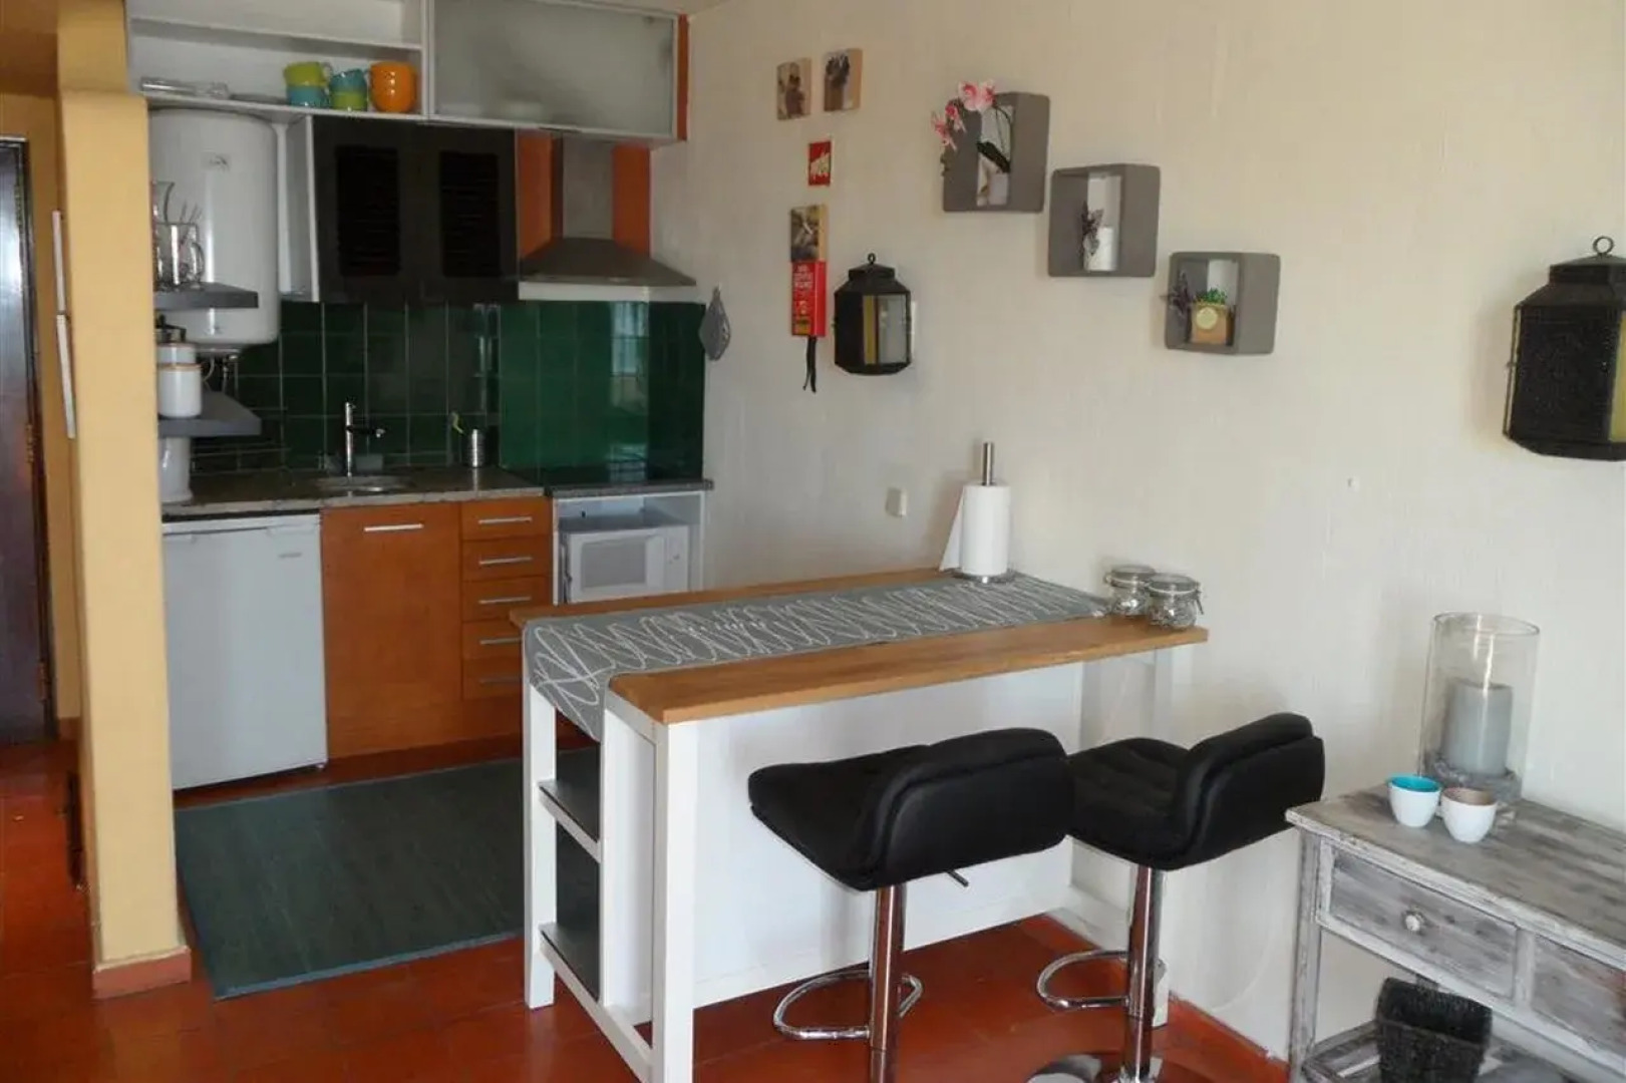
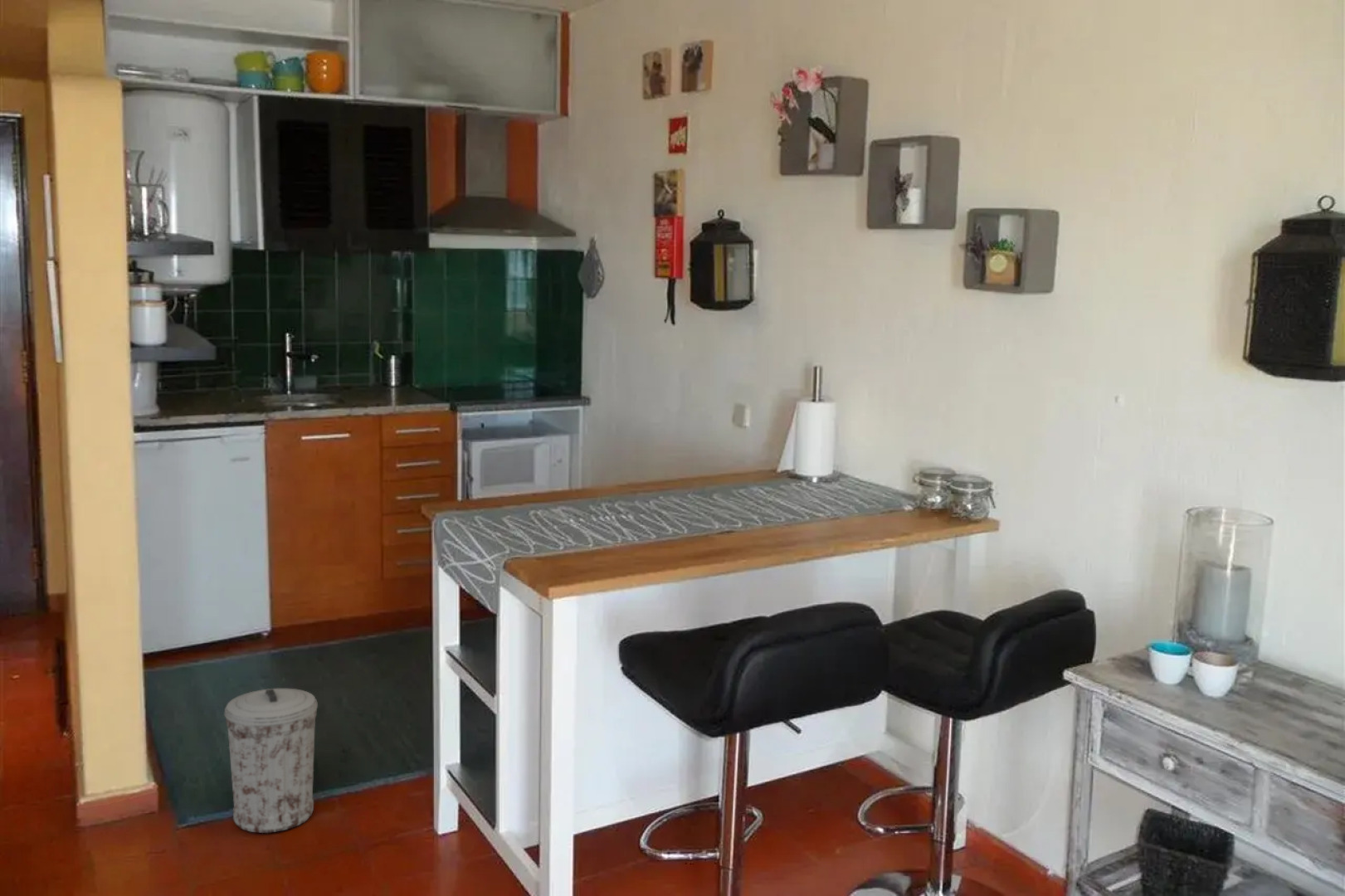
+ trash can (272, 754)
